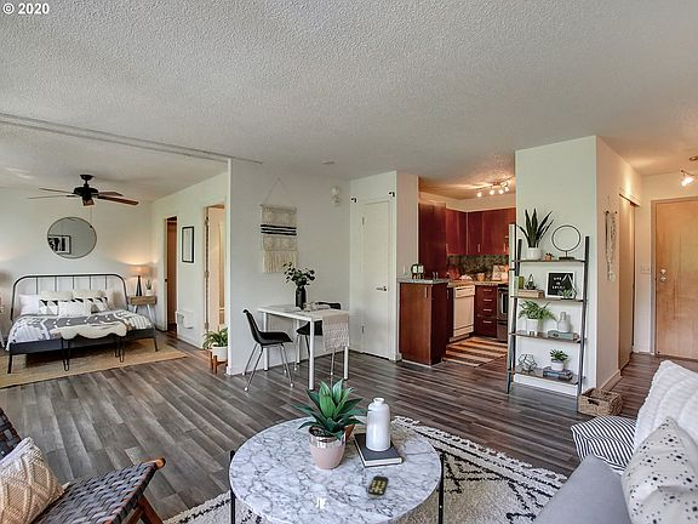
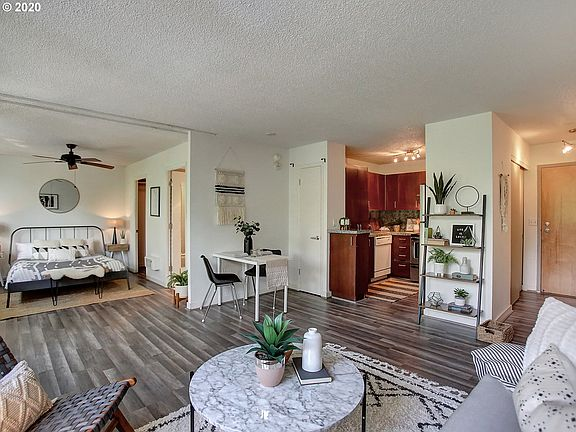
- remote control (378, 486)
